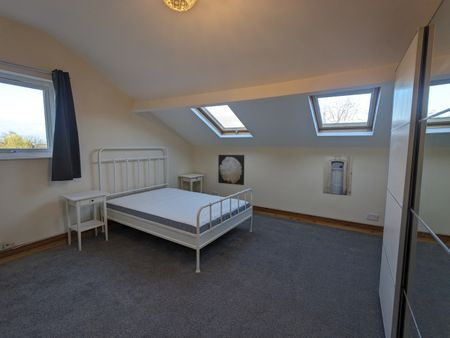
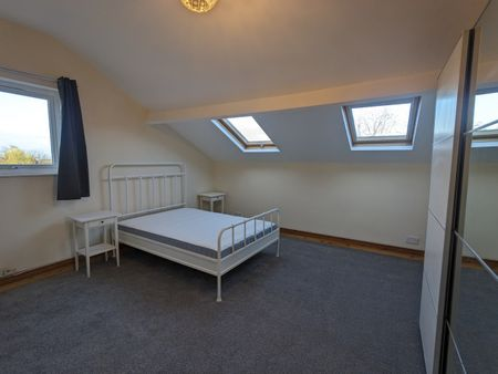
- wall art (337, 175)
- wall art (230, 169)
